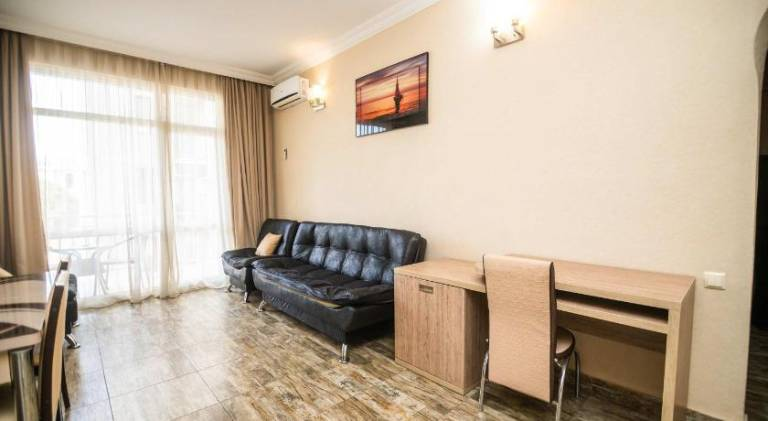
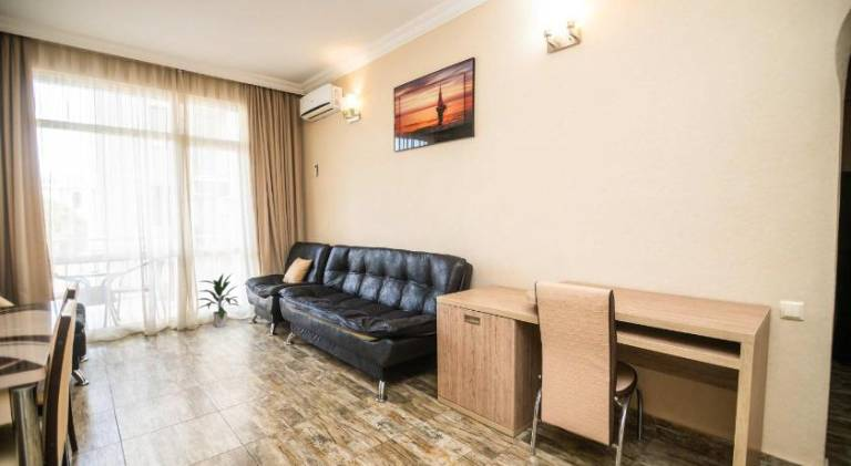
+ indoor plant (218, 300)
